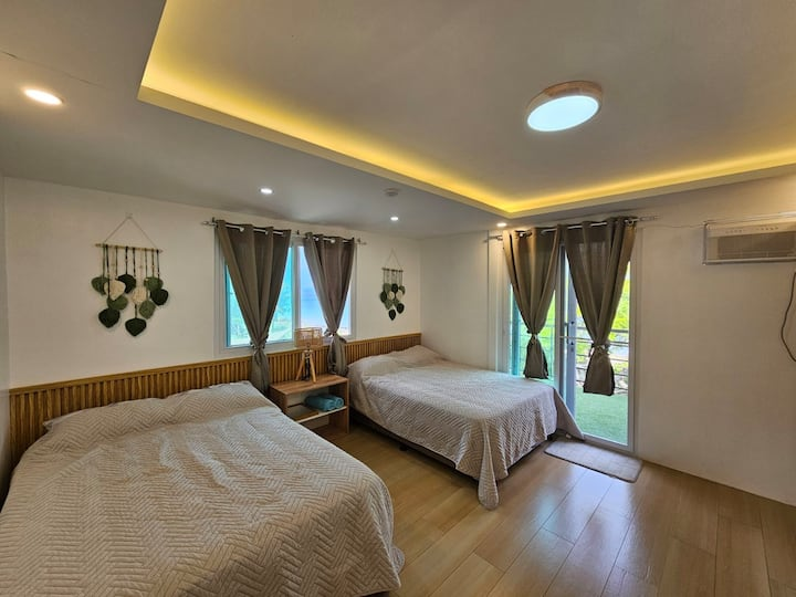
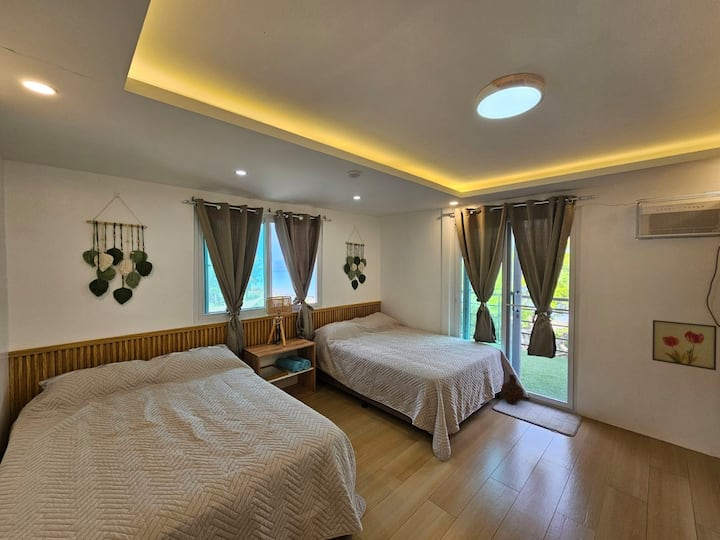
+ ceramic jug (511, 388)
+ wall art (682, 343)
